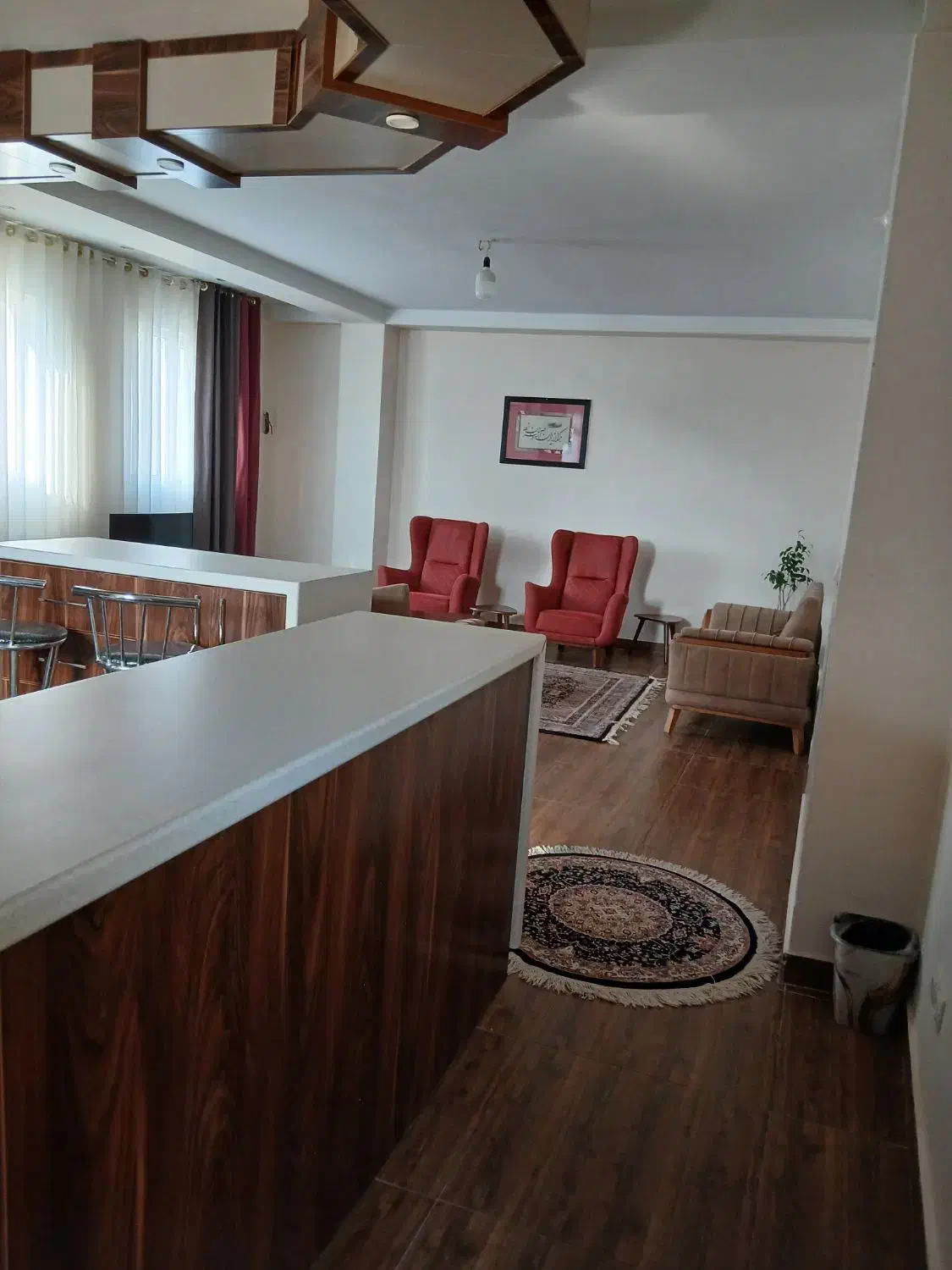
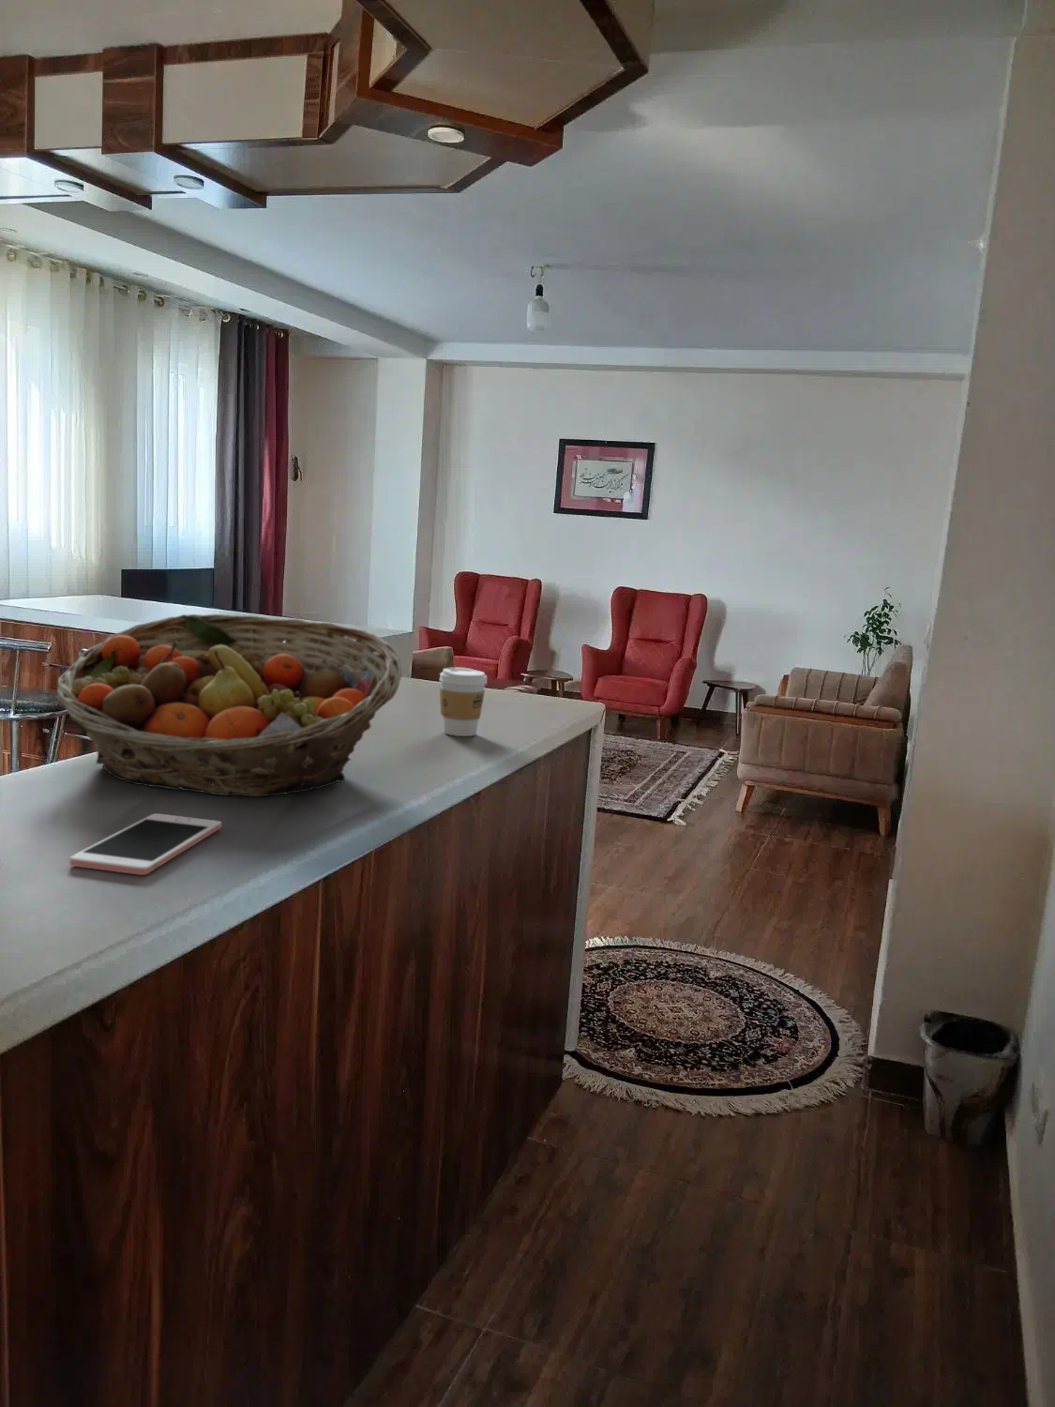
+ coffee cup (461, 700)
+ cell phone (150, 841)
+ fruit basket (233, 698)
